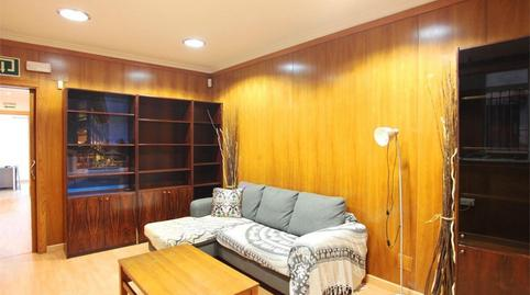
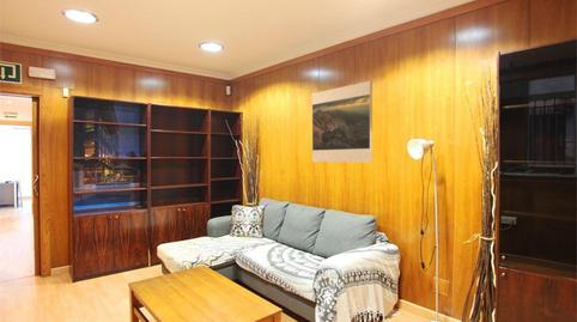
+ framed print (339, 124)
